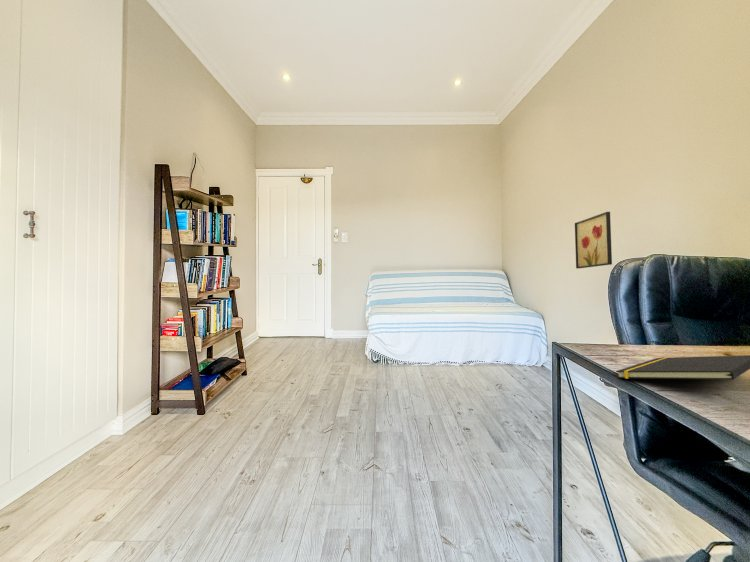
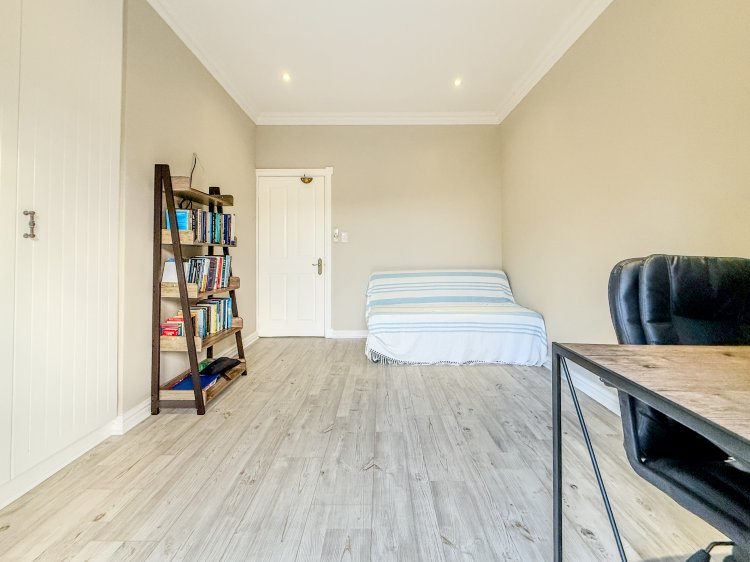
- wall art (592, 242)
- notepad (687, 366)
